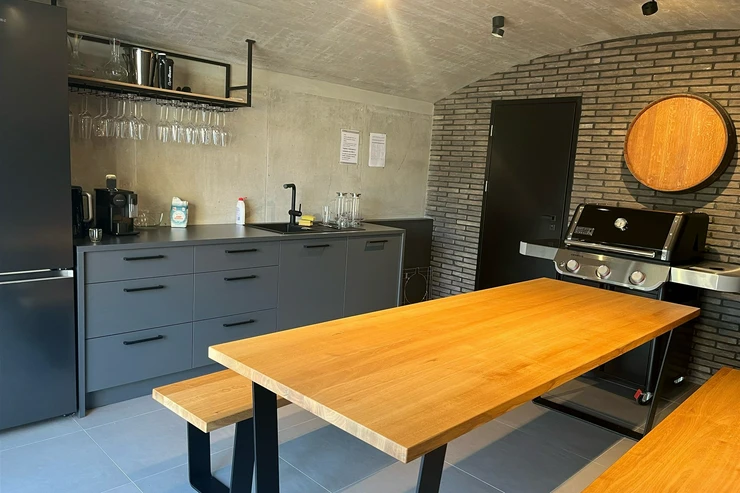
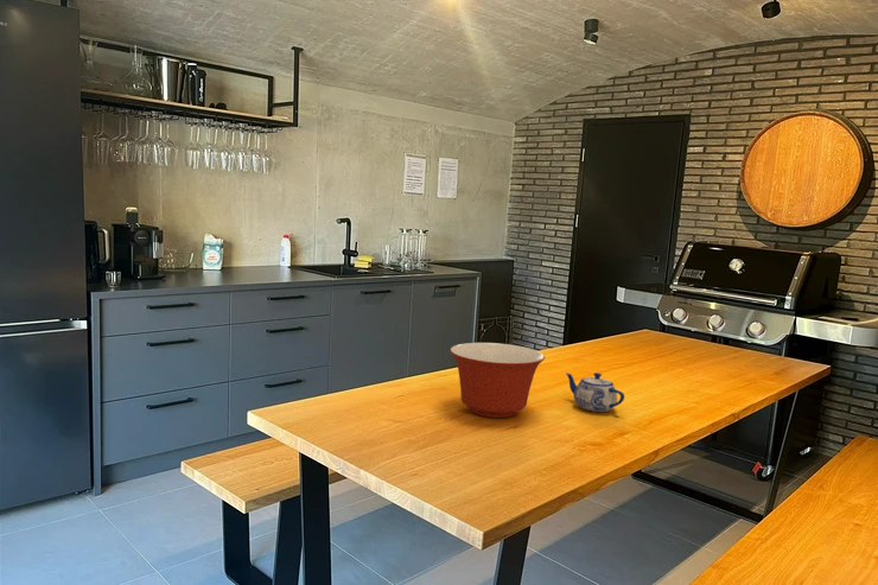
+ teapot (592, 389)
+ mixing bowl (495, 381)
